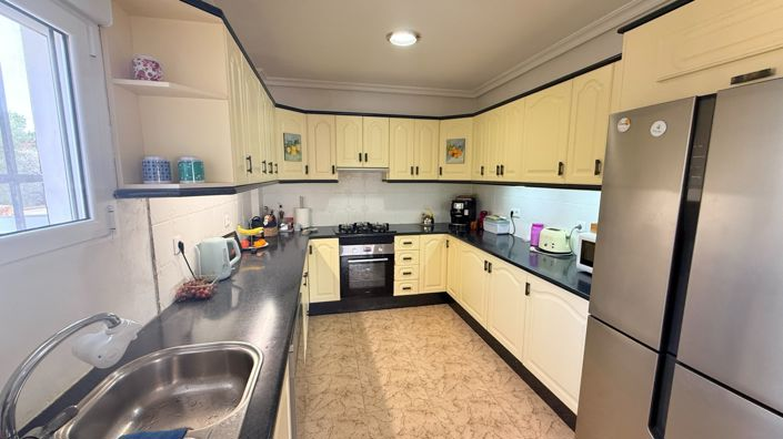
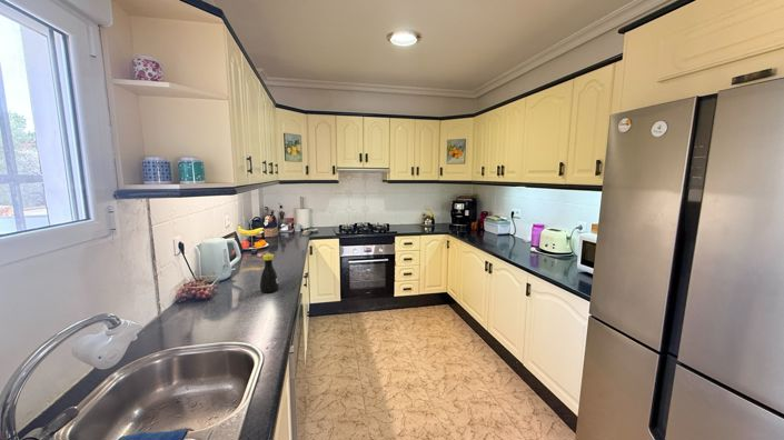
+ bottle (268, 272)
